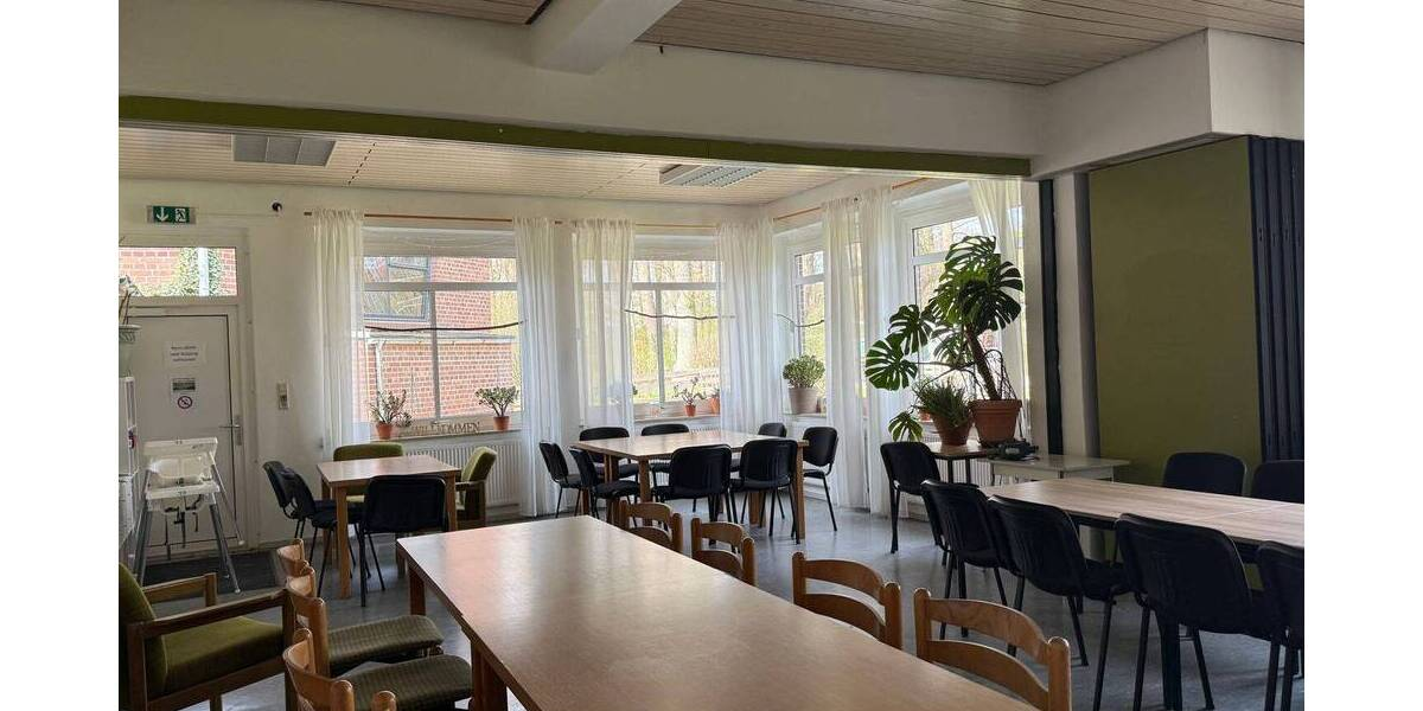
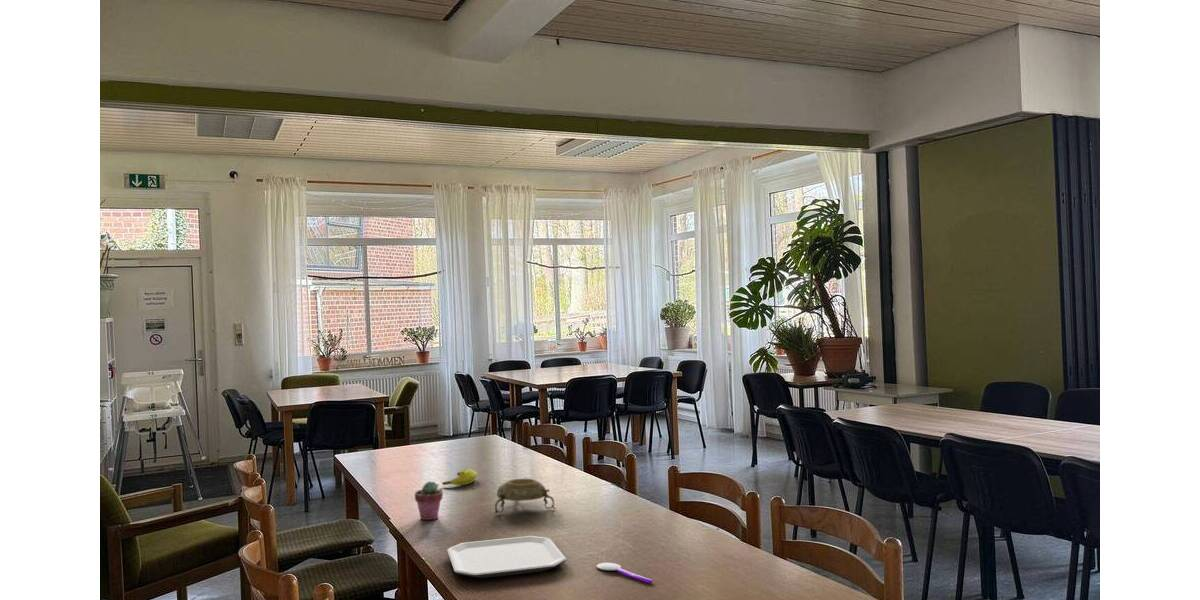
+ banana (458, 475)
+ plate (505, 557)
+ spoon (624, 571)
+ potted succulent (429, 499)
+ decorative bowl (527, 493)
